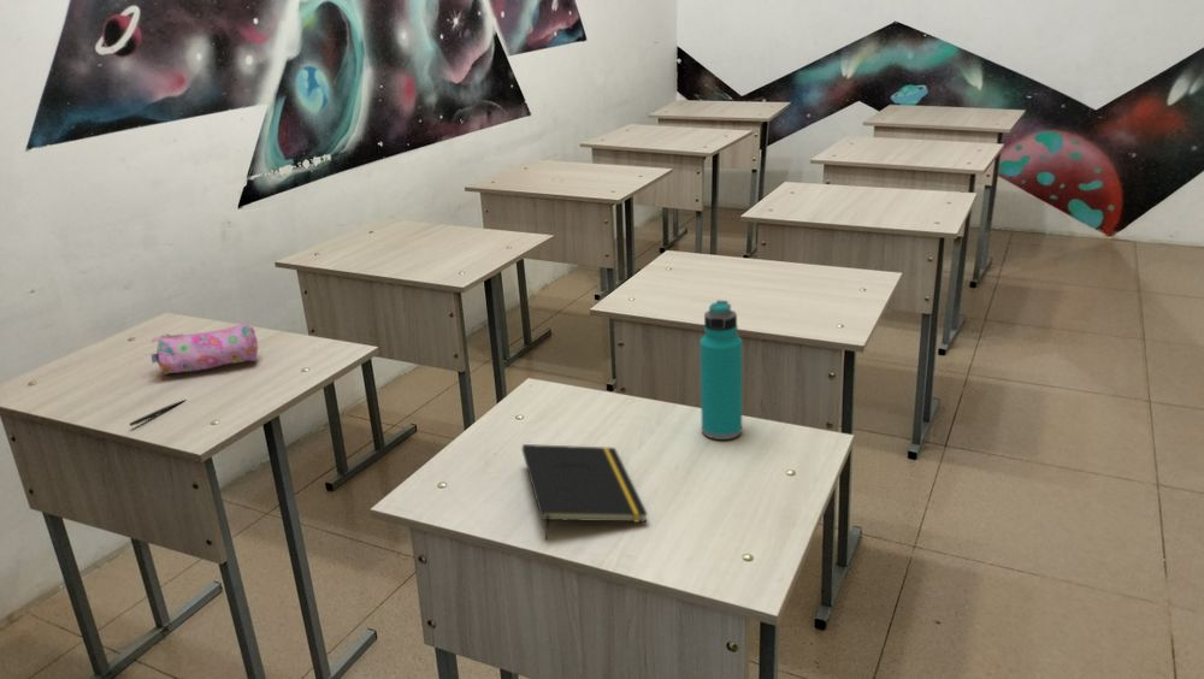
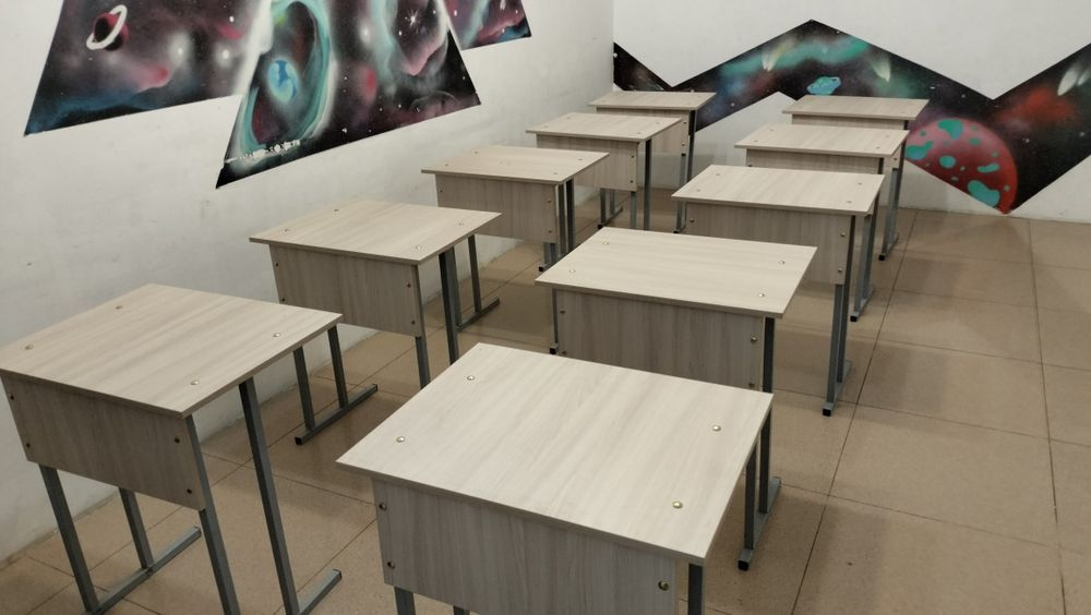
- water bottle (720, 368)
- pen (159, 411)
- pencil case (206, 348)
- notepad (580, 480)
